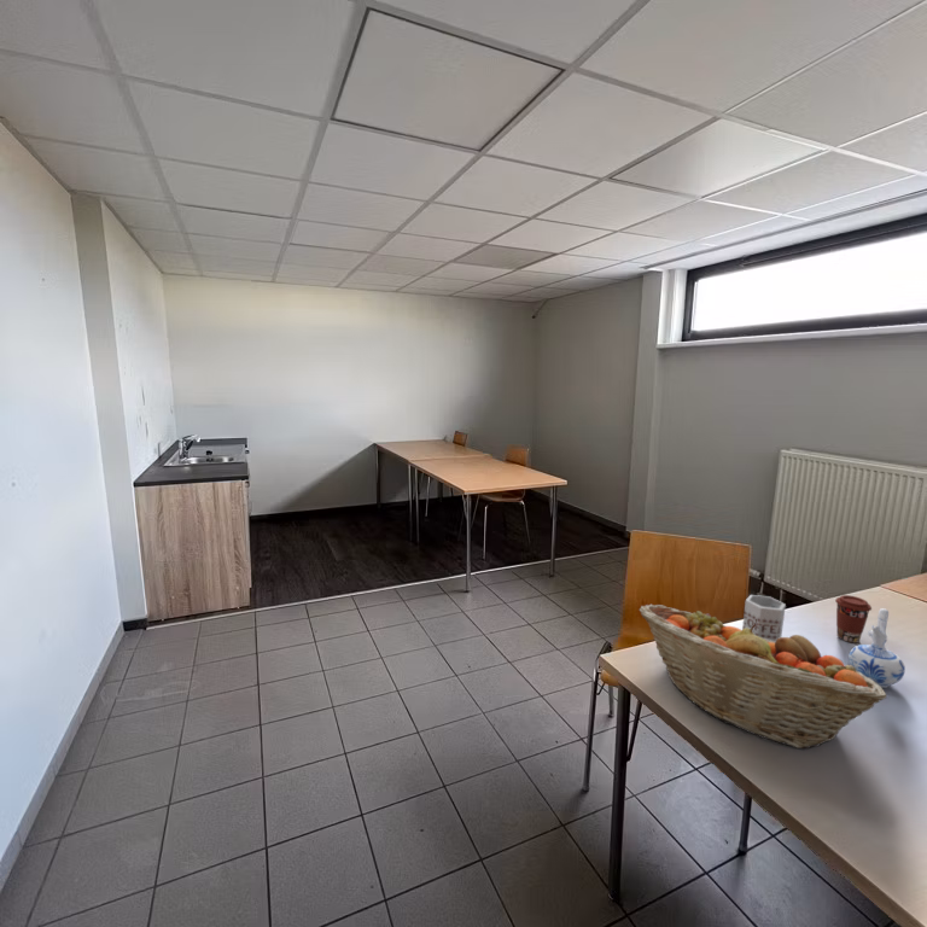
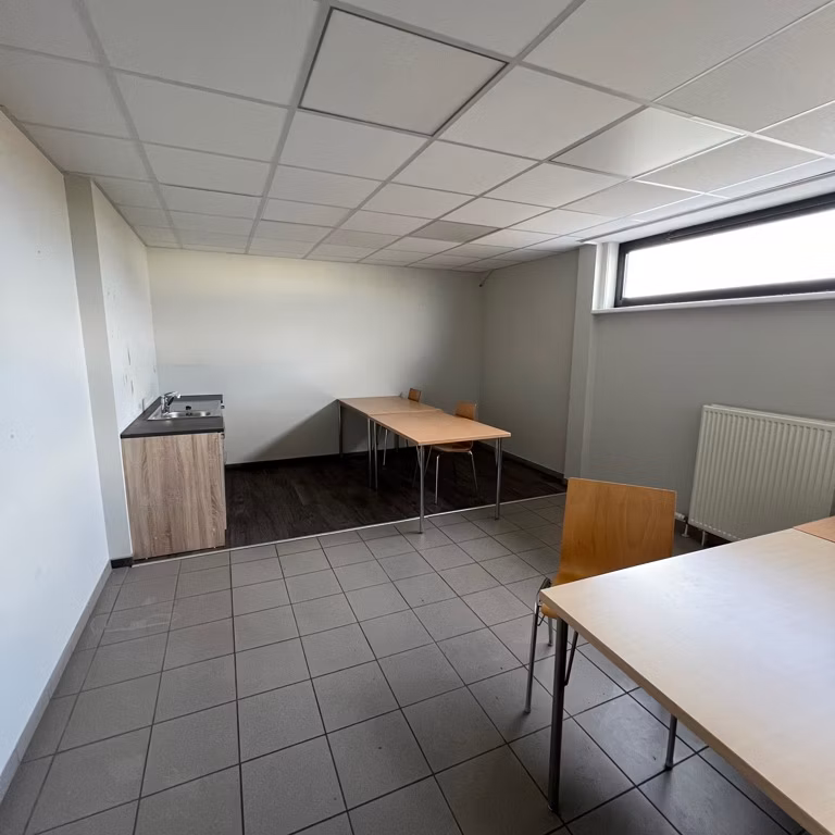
- mug (763, 620)
- fruit basket (745, 659)
- ceramic pitcher (878, 647)
- coffee cup (851, 618)
